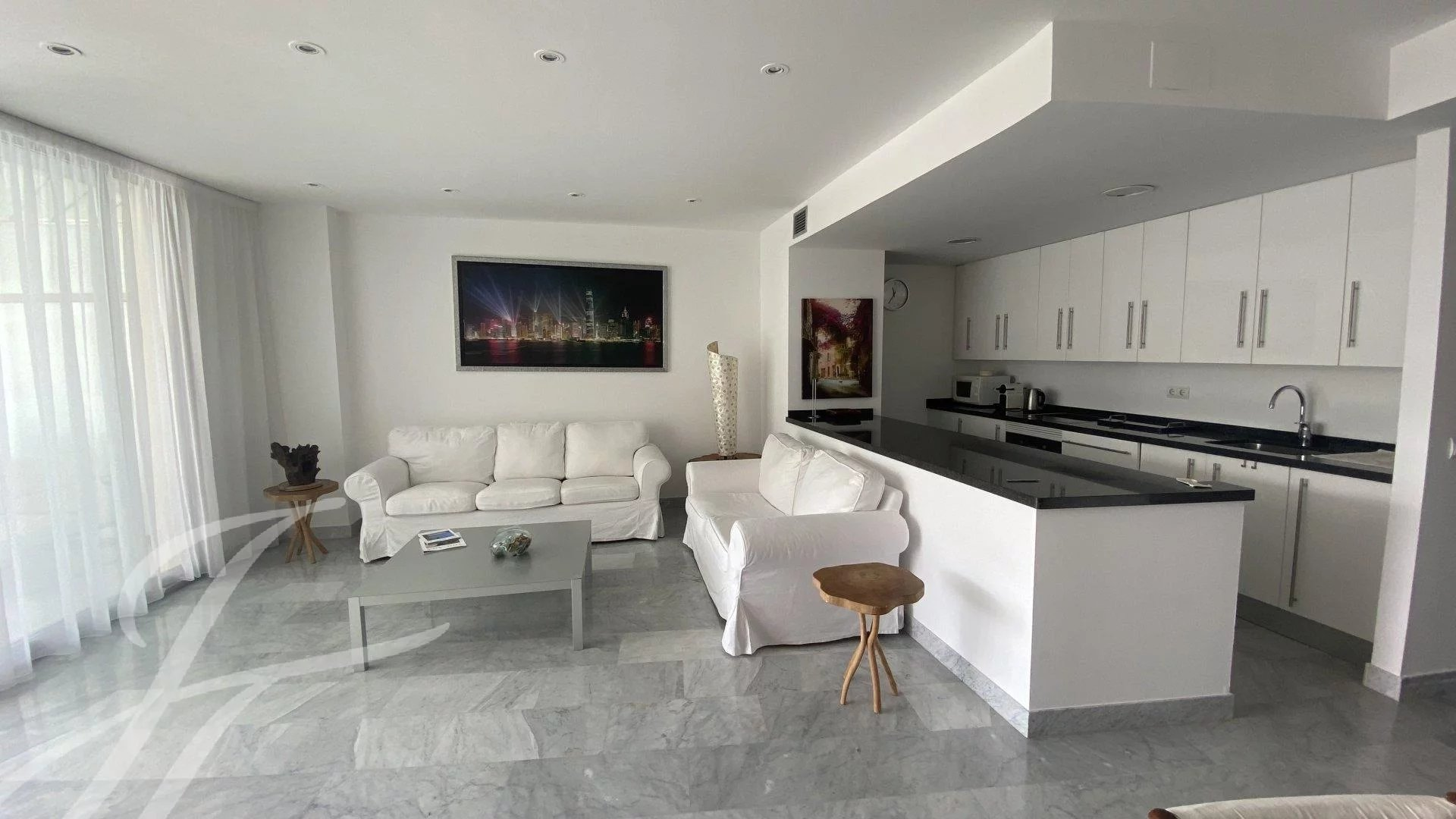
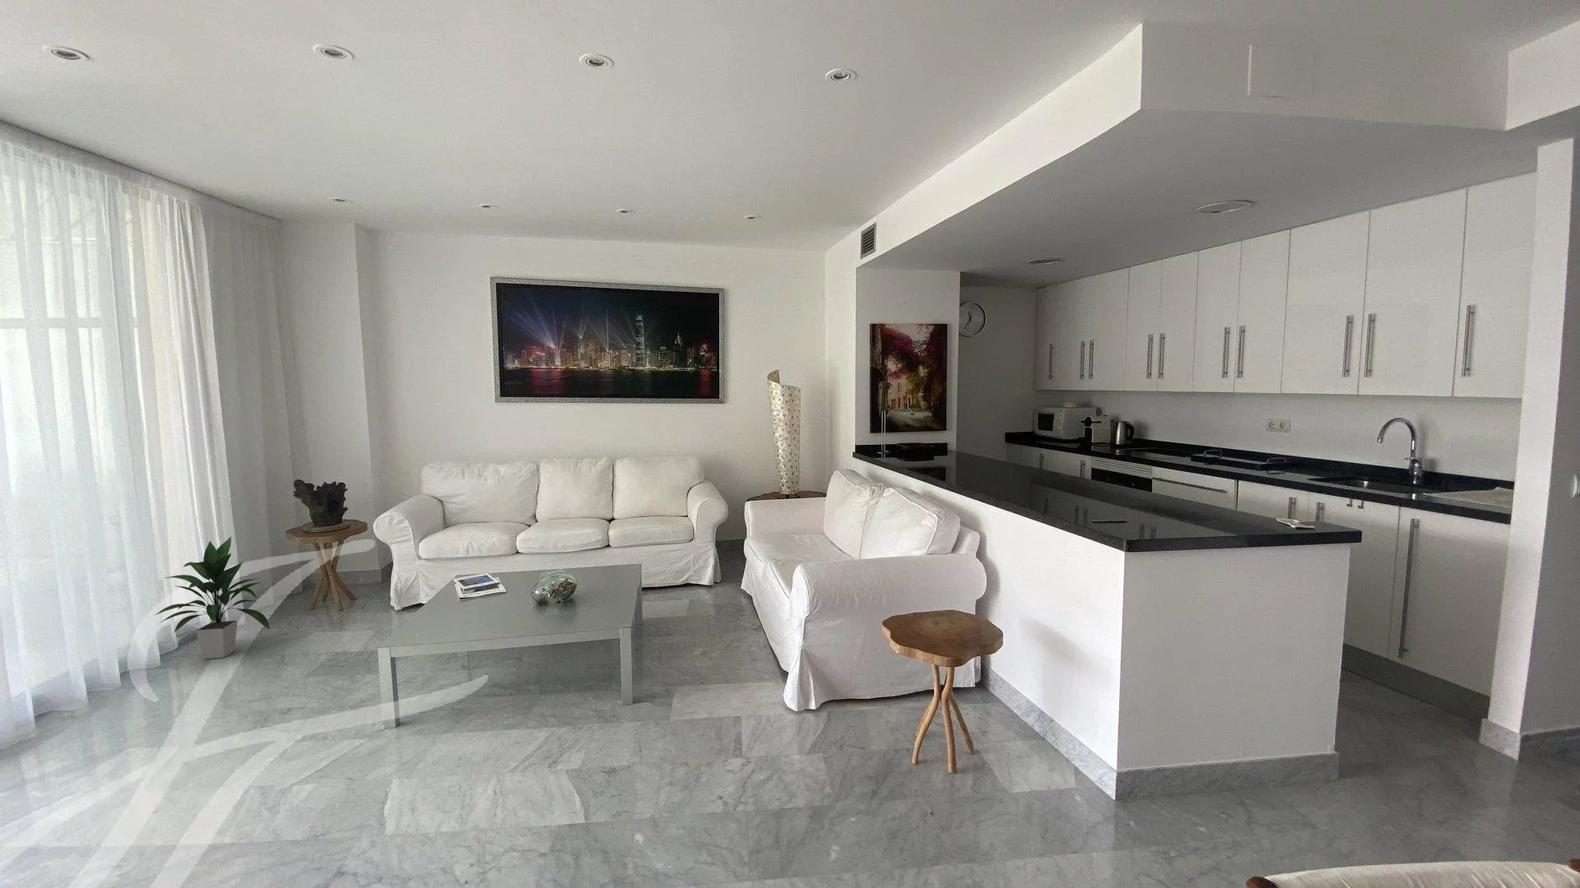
+ indoor plant (217, 600)
